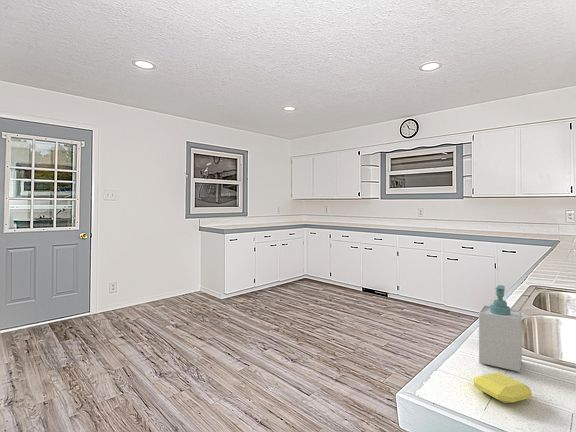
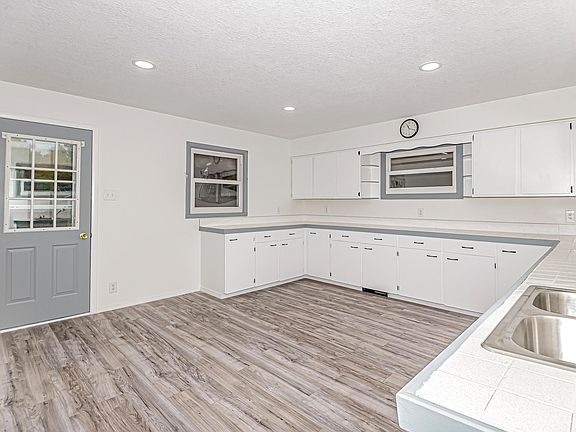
- soap bar (501, 387)
- soap bottle (500, 324)
